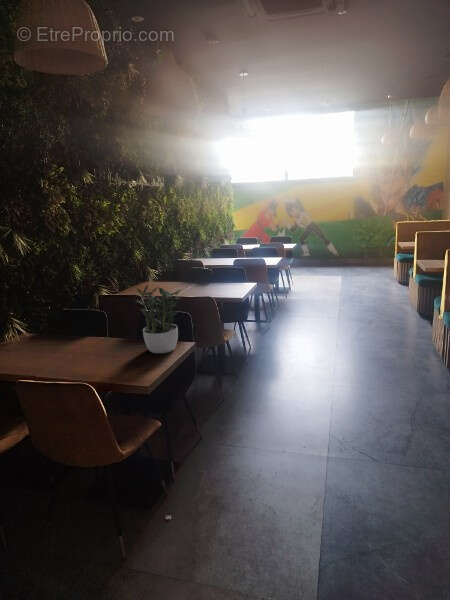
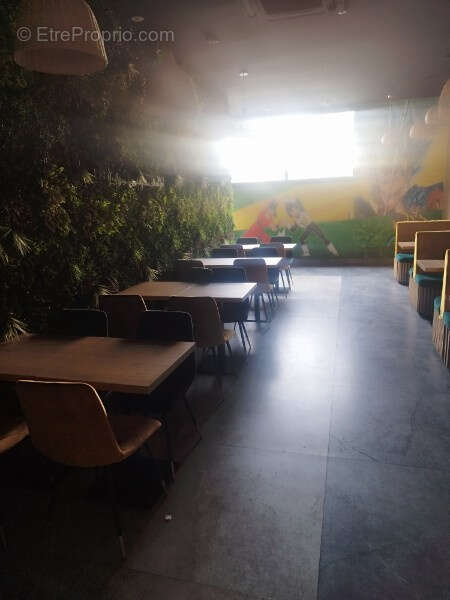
- potted plant (158, 316)
